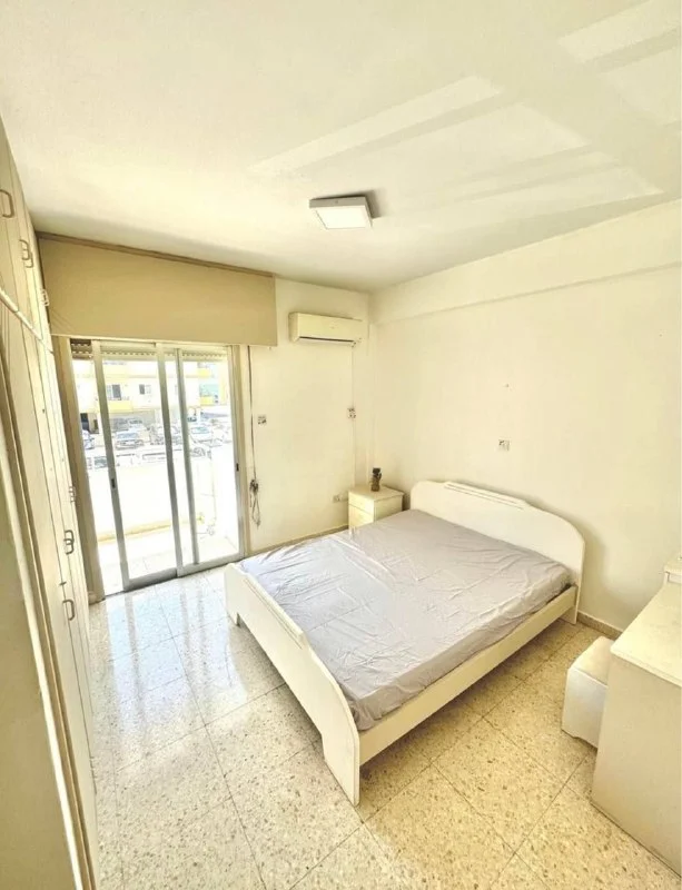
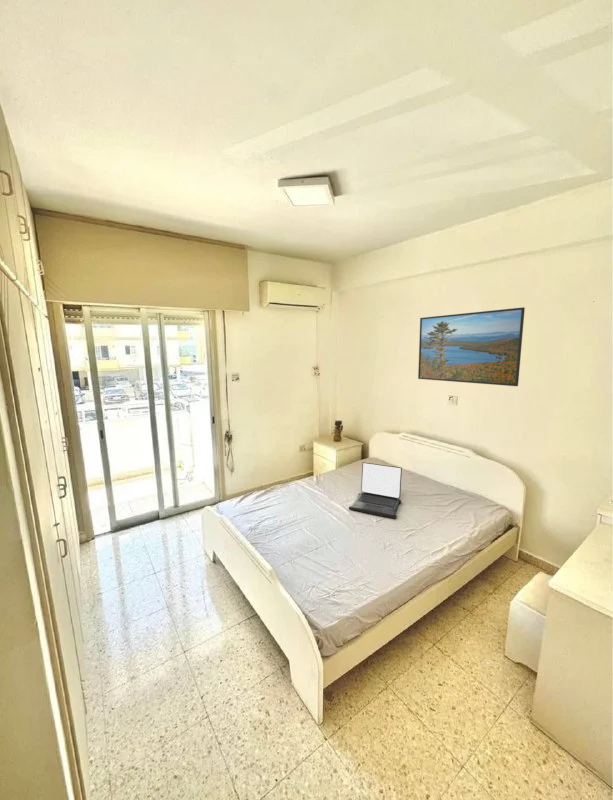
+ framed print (463, 348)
+ laptop (376, 488)
